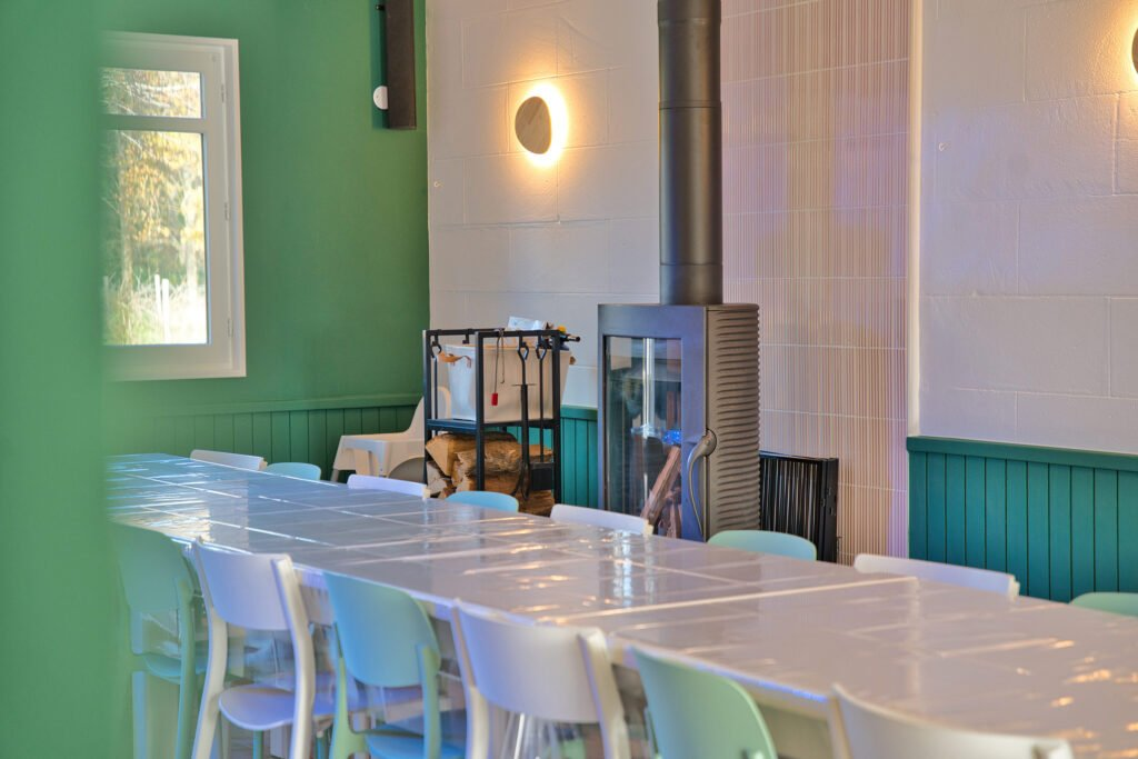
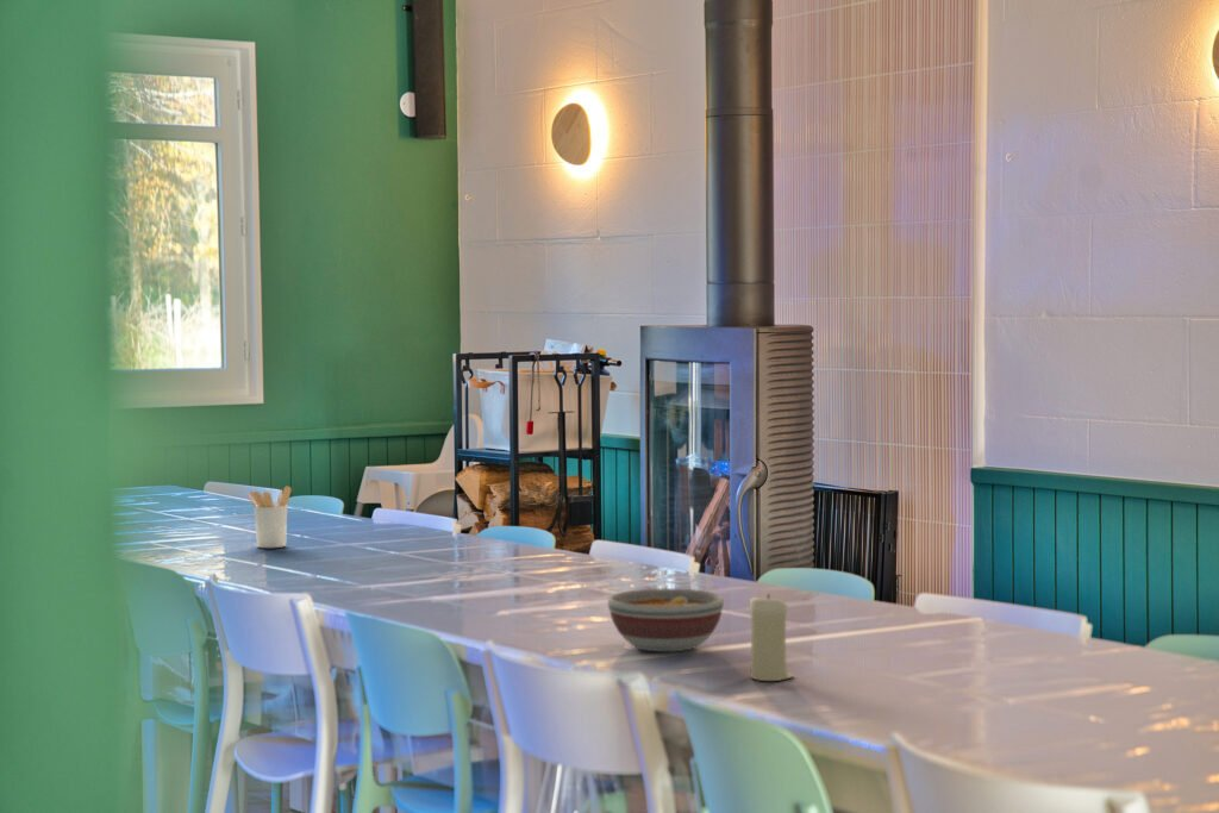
+ utensil holder (268, 517)
+ bowl (665, 621)
+ candle (770, 634)
